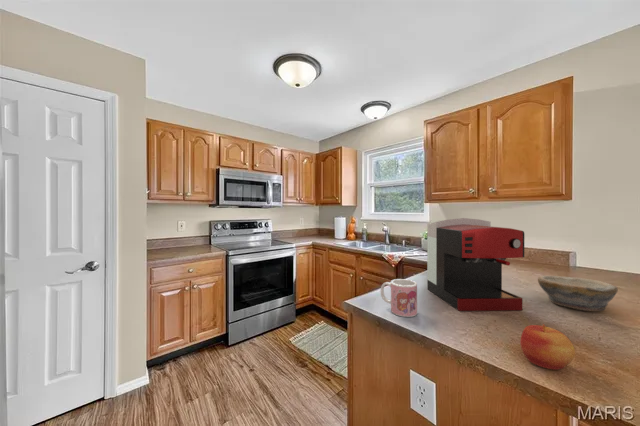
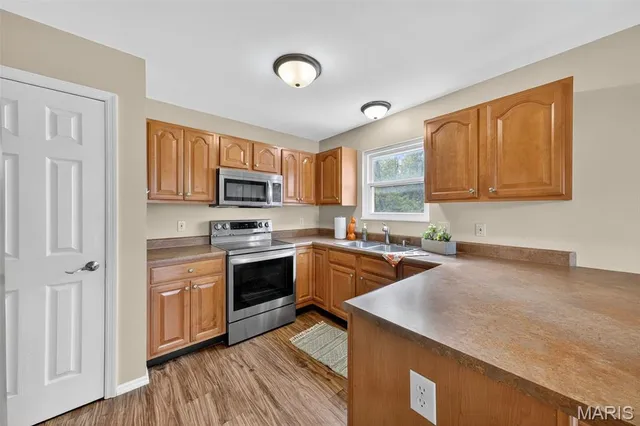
- apple (546, 344)
- bowl (574, 292)
- coffee maker (475, 260)
- mug (399, 296)
